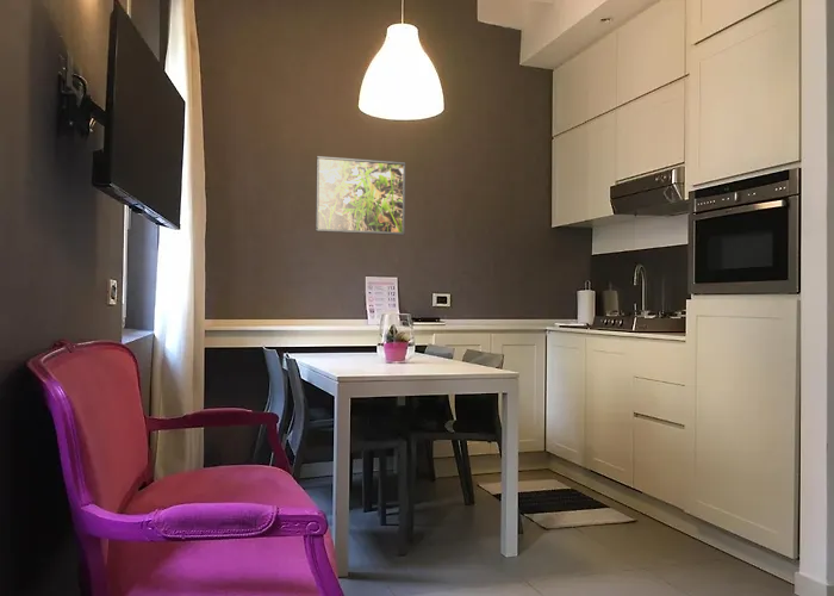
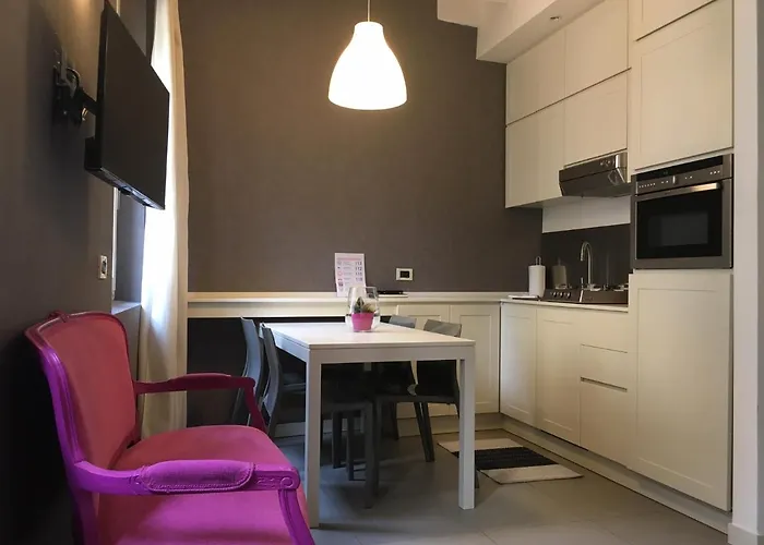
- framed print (361, 195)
